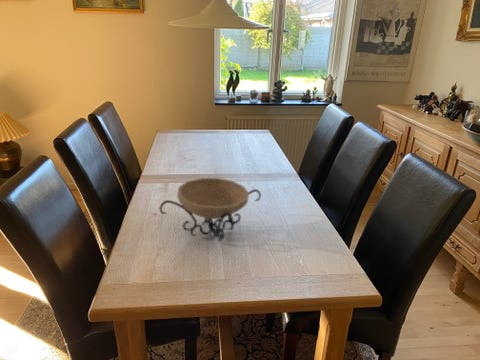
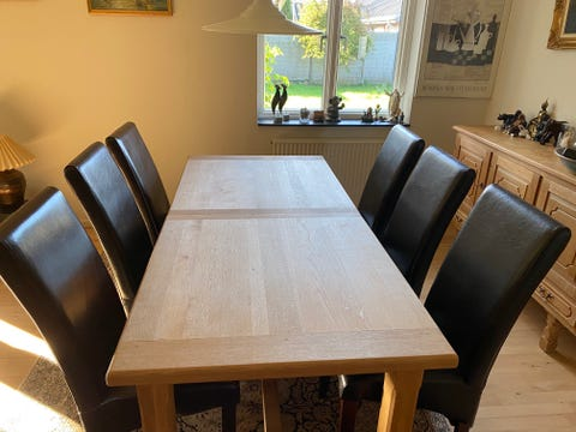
- decorative bowl (212, 212)
